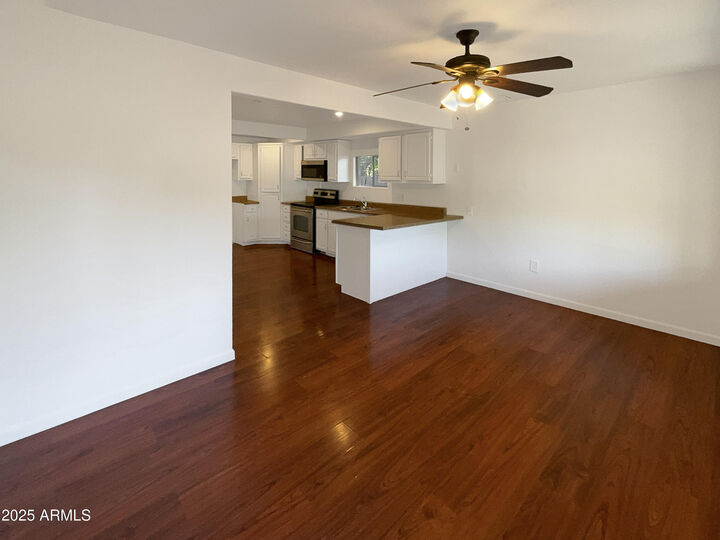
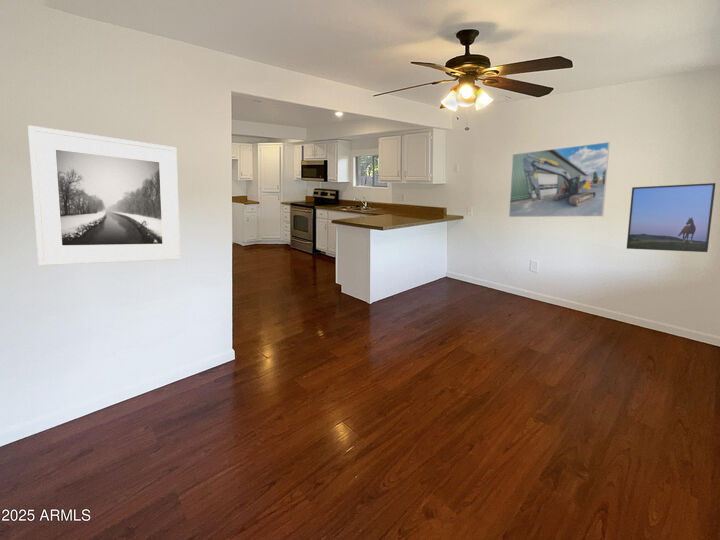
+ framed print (113, 201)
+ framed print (668, 218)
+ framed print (554, 183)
